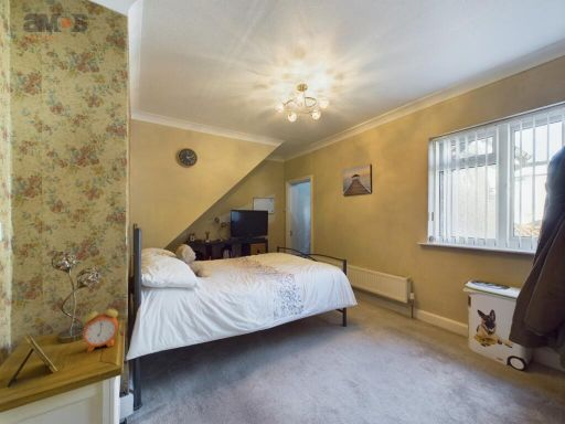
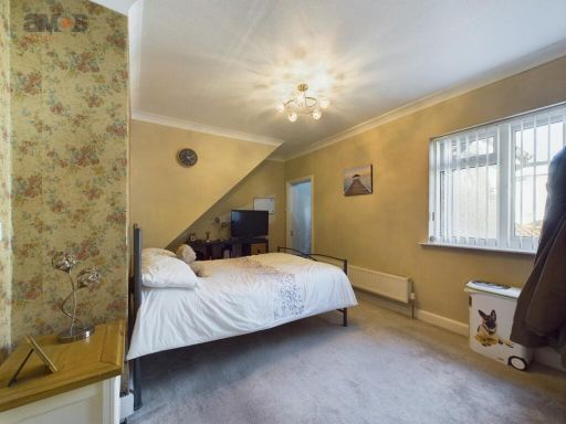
- alarm clock (100, 325)
